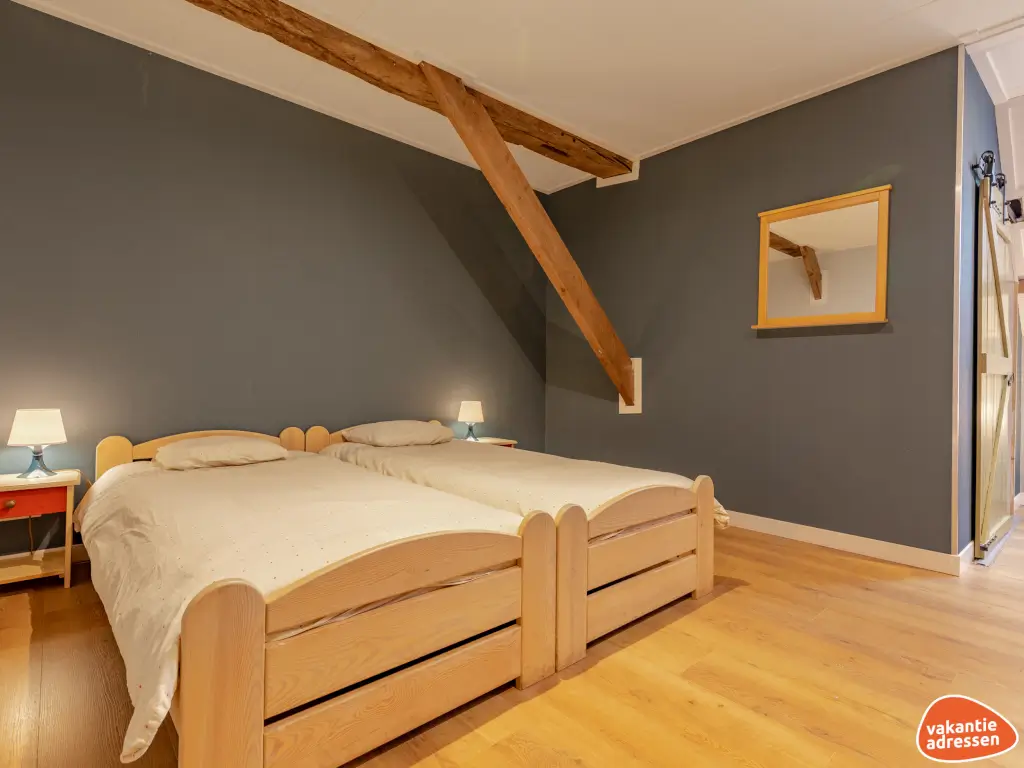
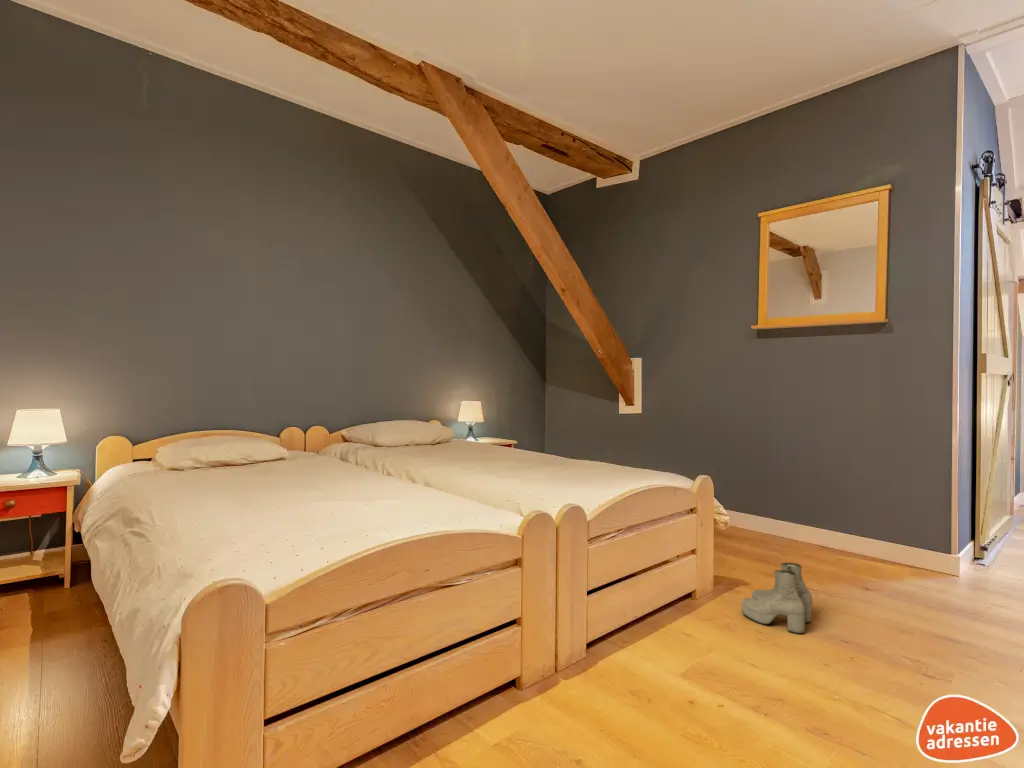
+ boots (776, 591)
